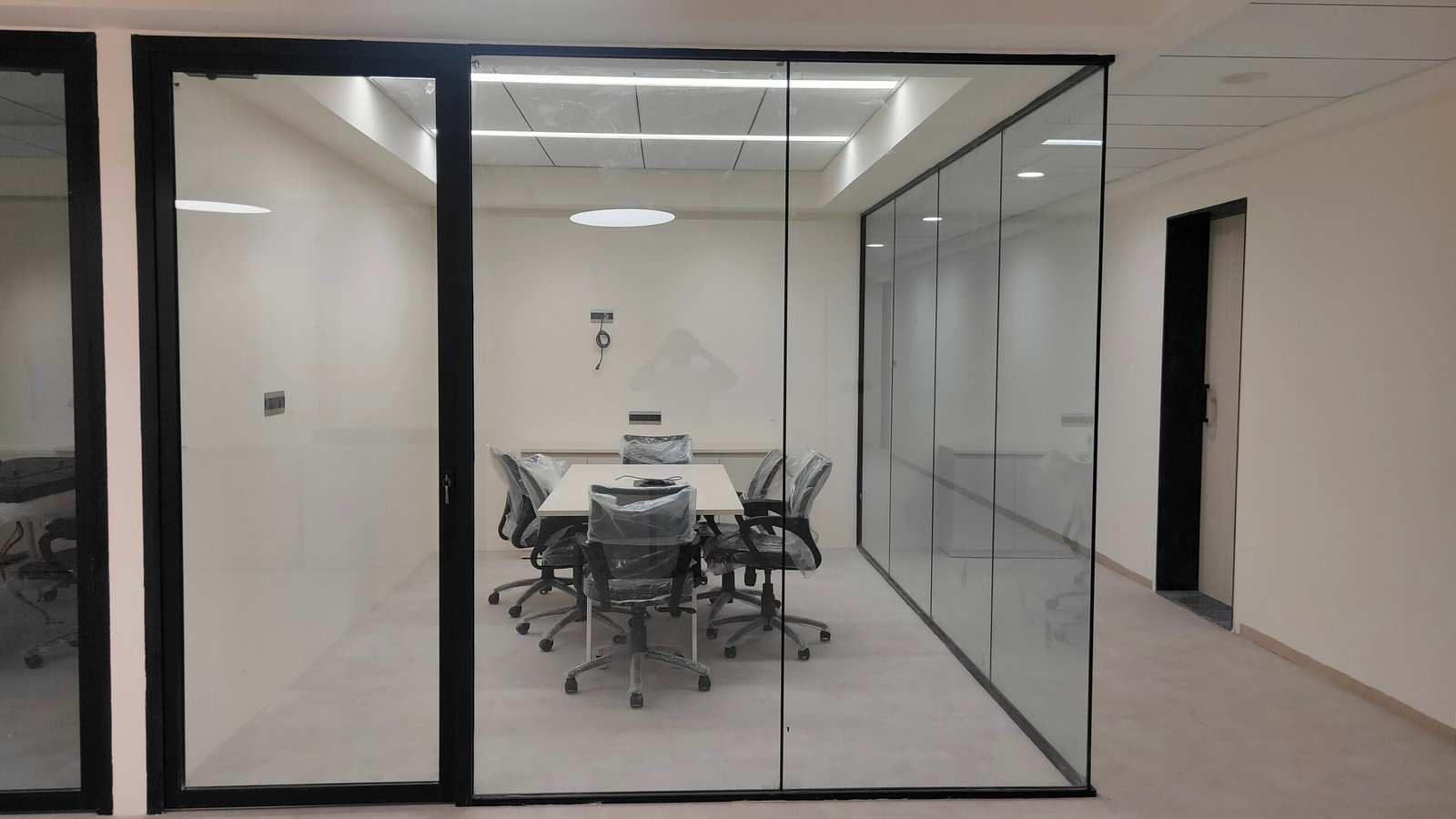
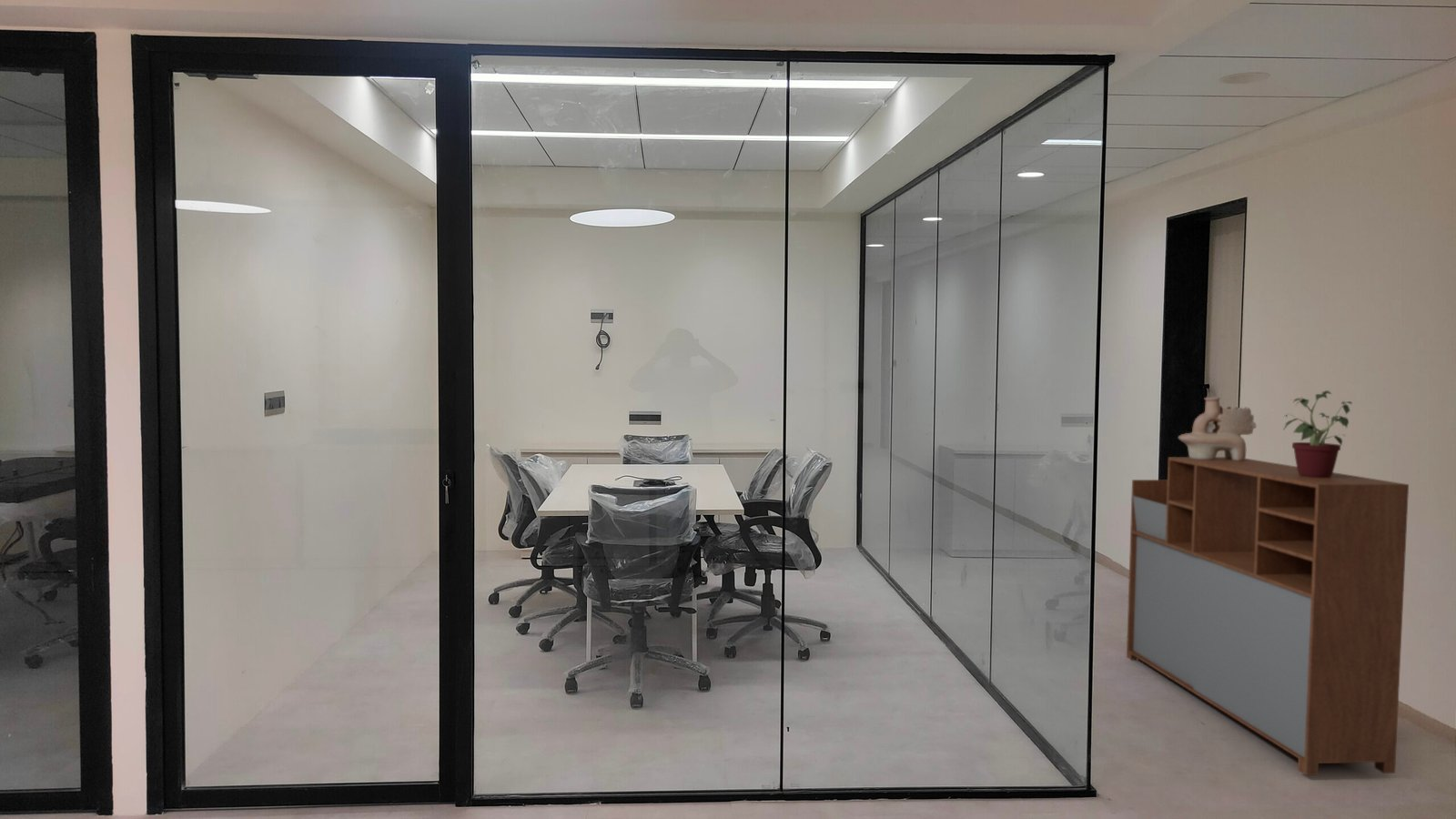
+ decorative vase (1217, 427)
+ potted plant (1325, 434)
+ storage cabinet (1243, 586)
